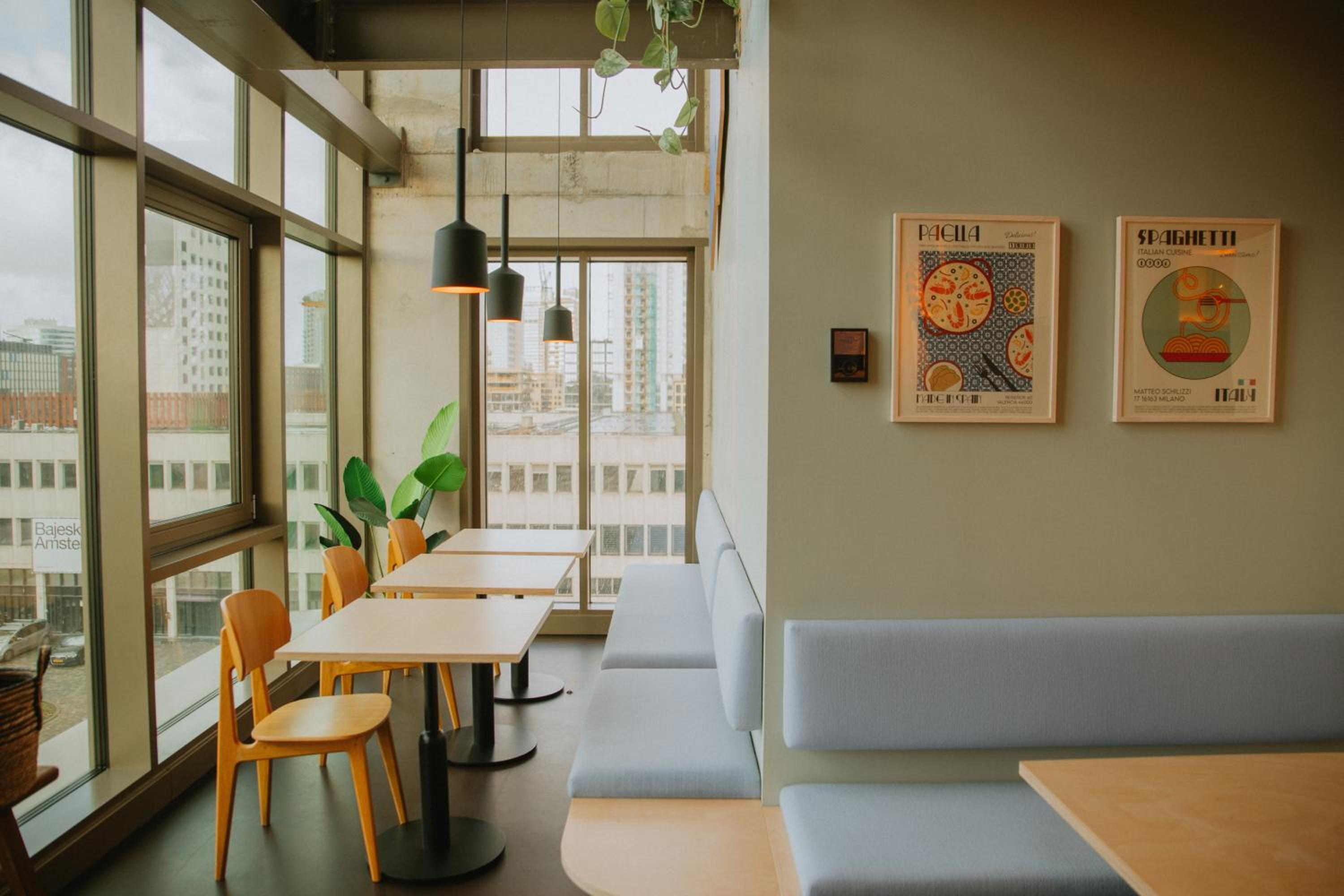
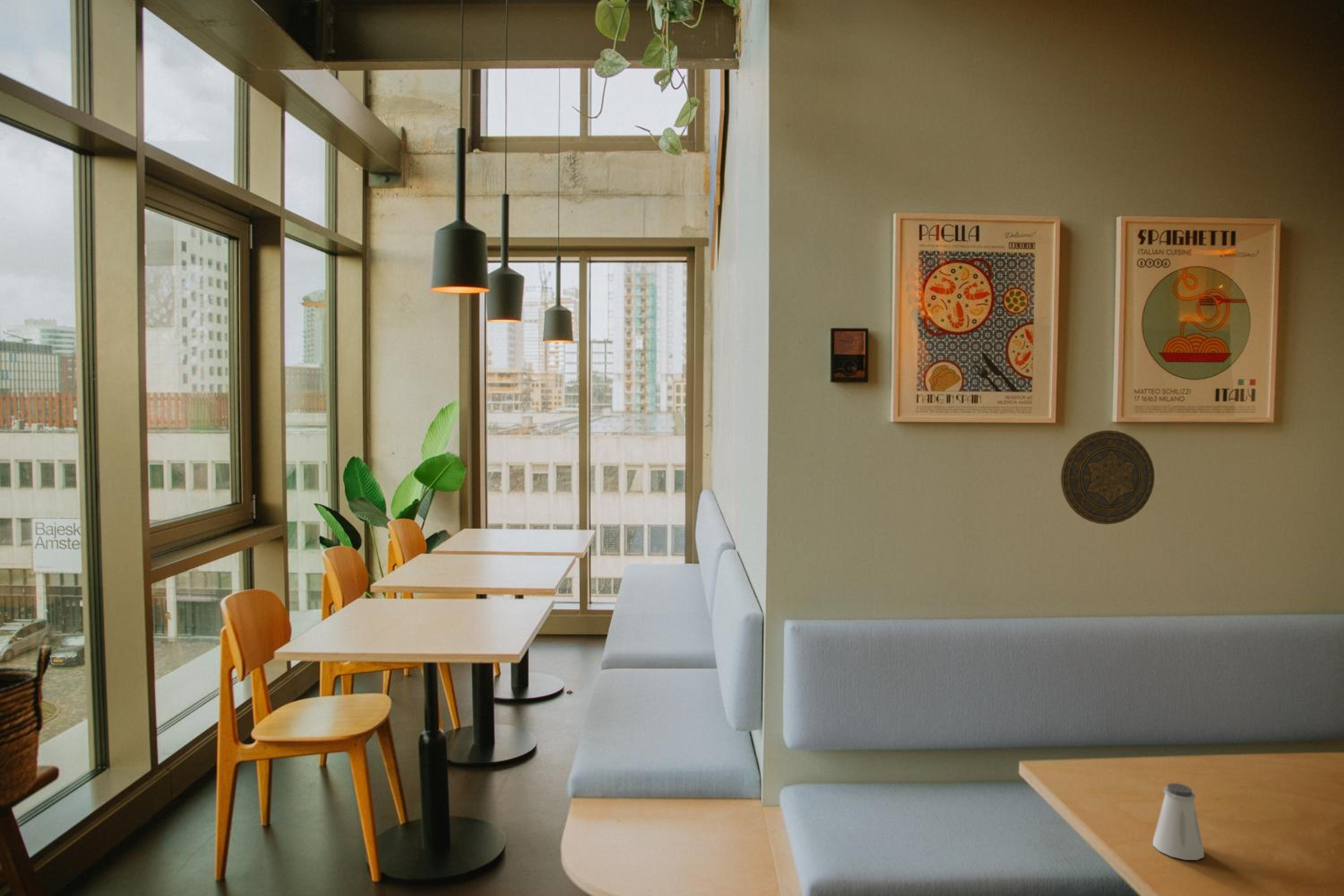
+ decorative plate (1109, 478)
+ saltshaker (1179, 818)
